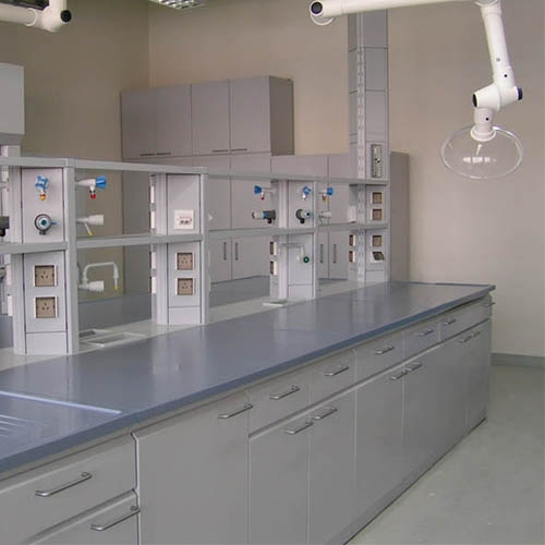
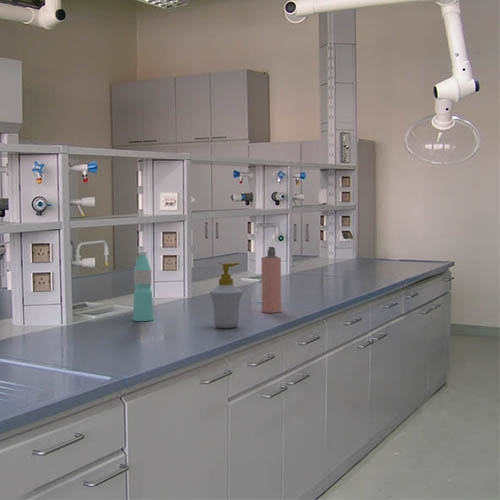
+ soap bottle (226, 294)
+ water bottle (142, 285)
+ spray bottle (271, 279)
